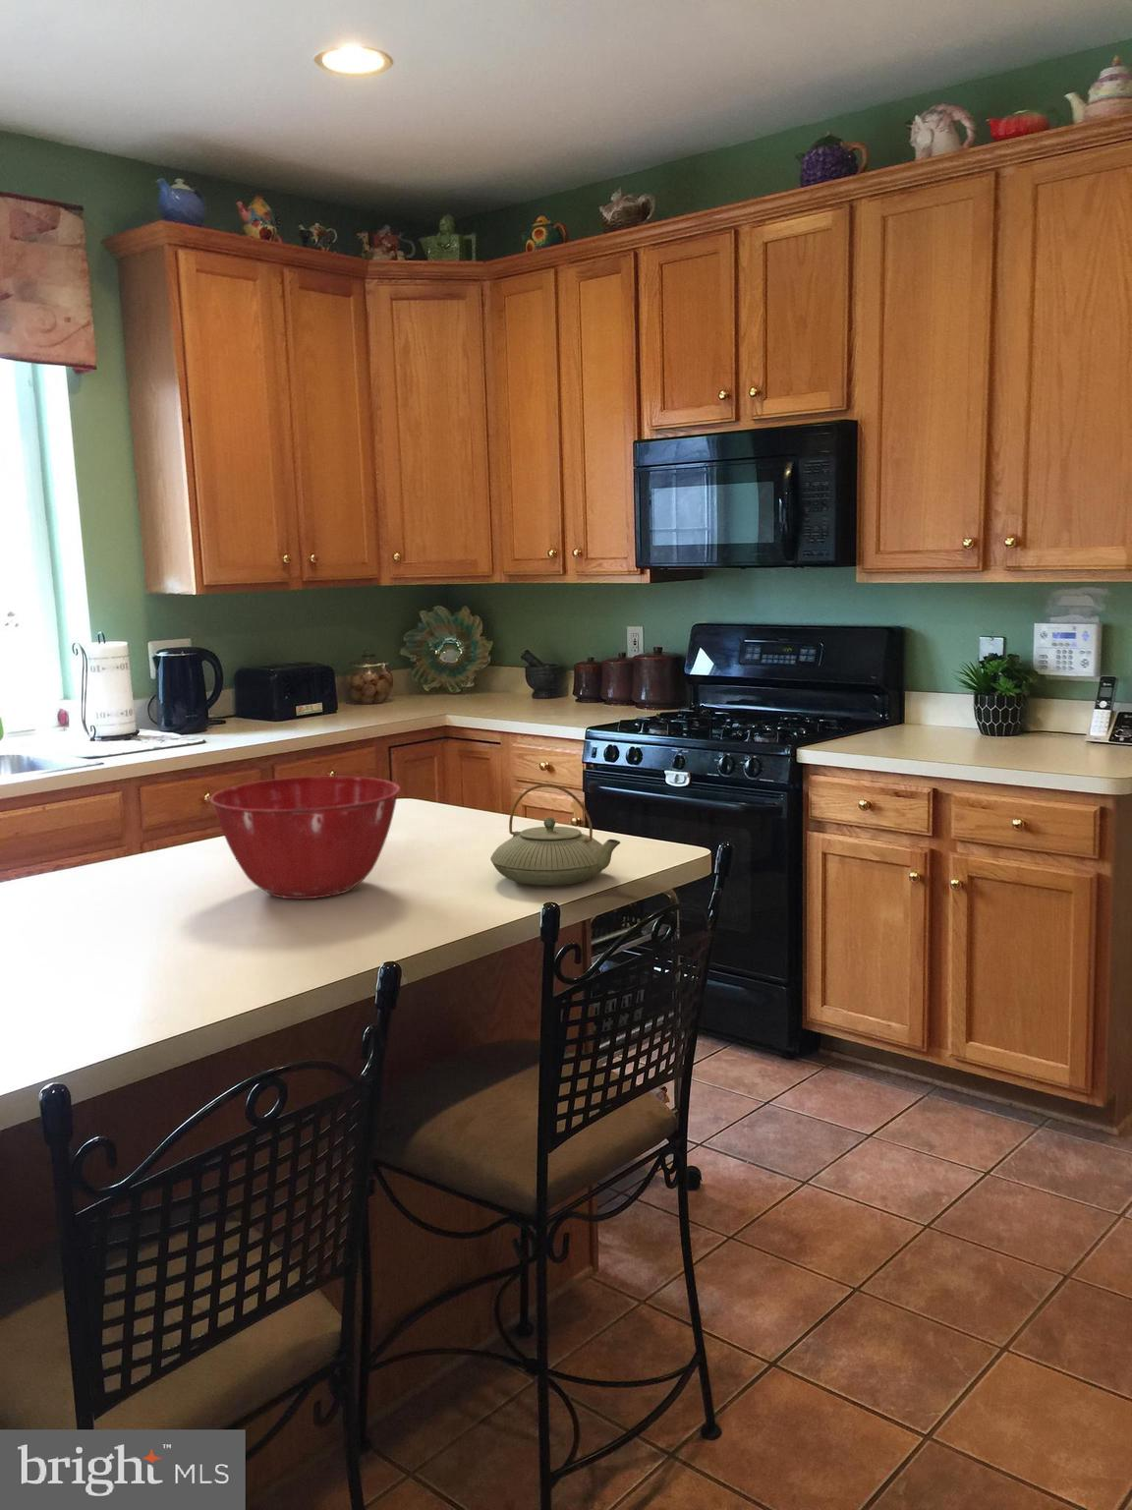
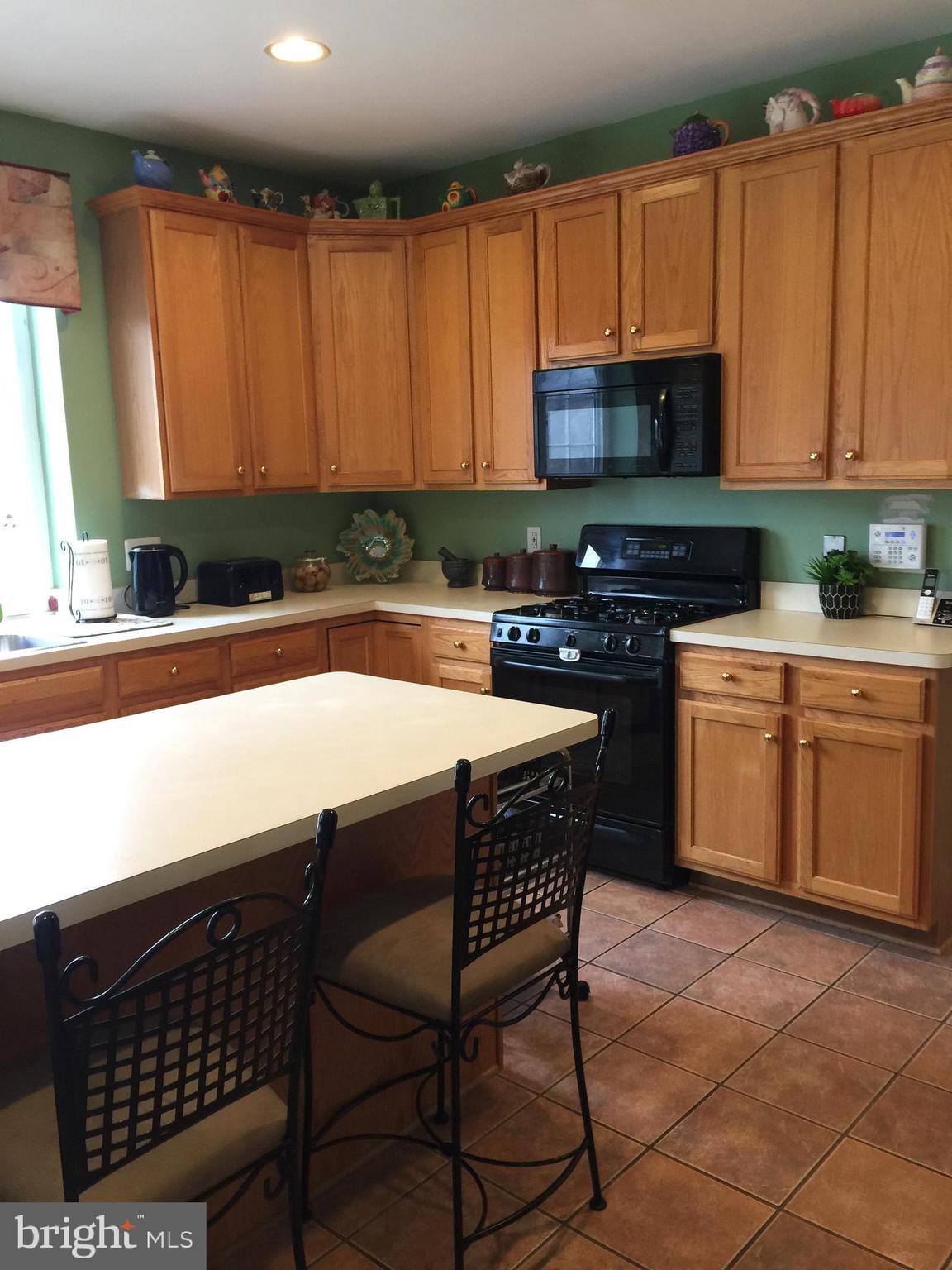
- teapot (558, 831)
- mixing bowl (308, 838)
